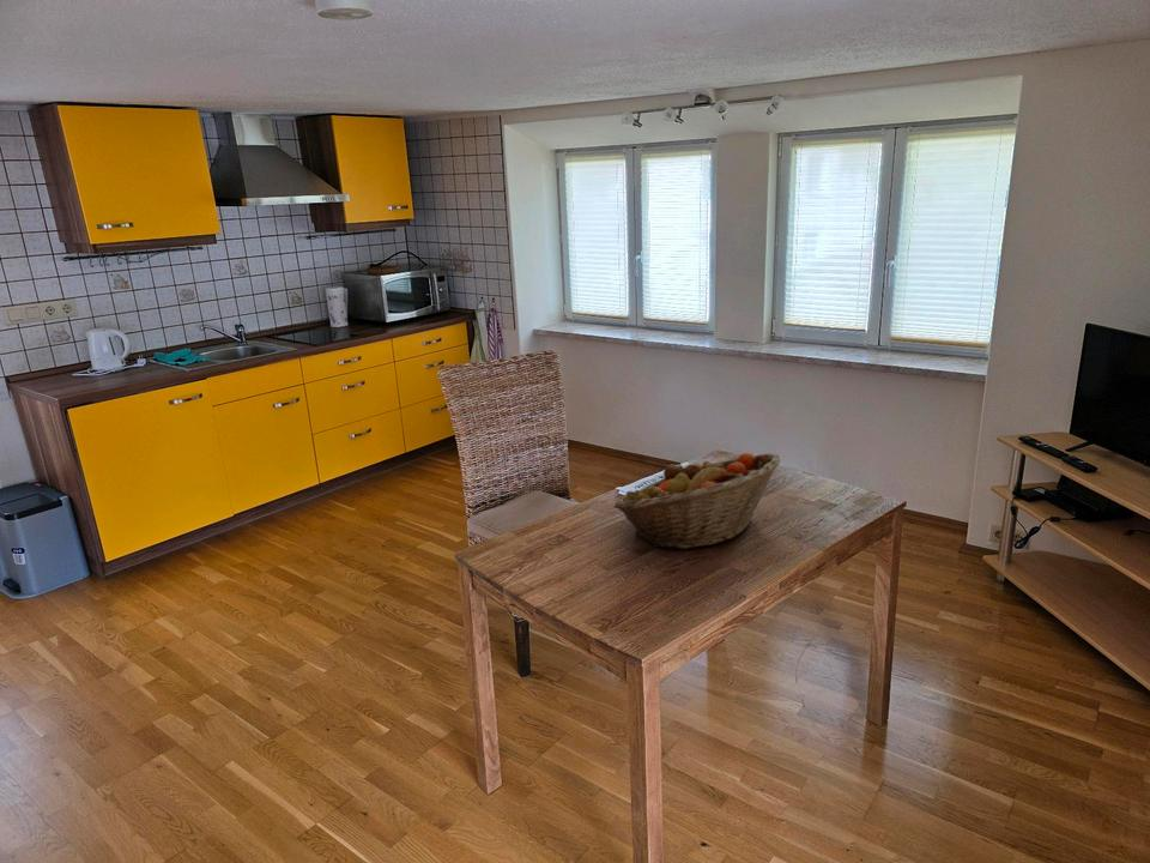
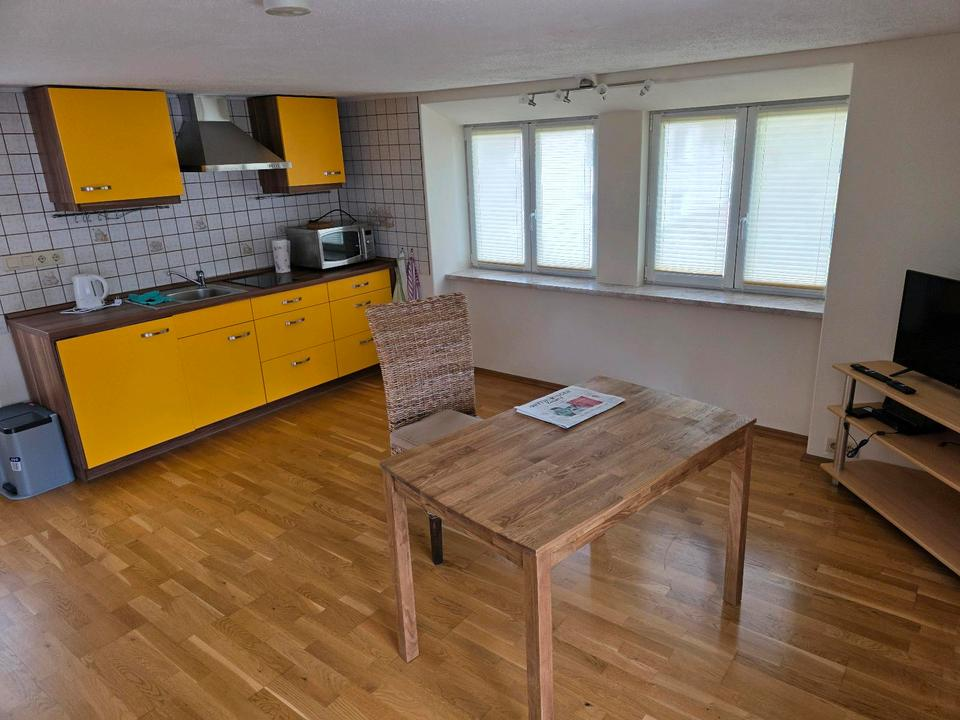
- fruit basket (698, 493)
